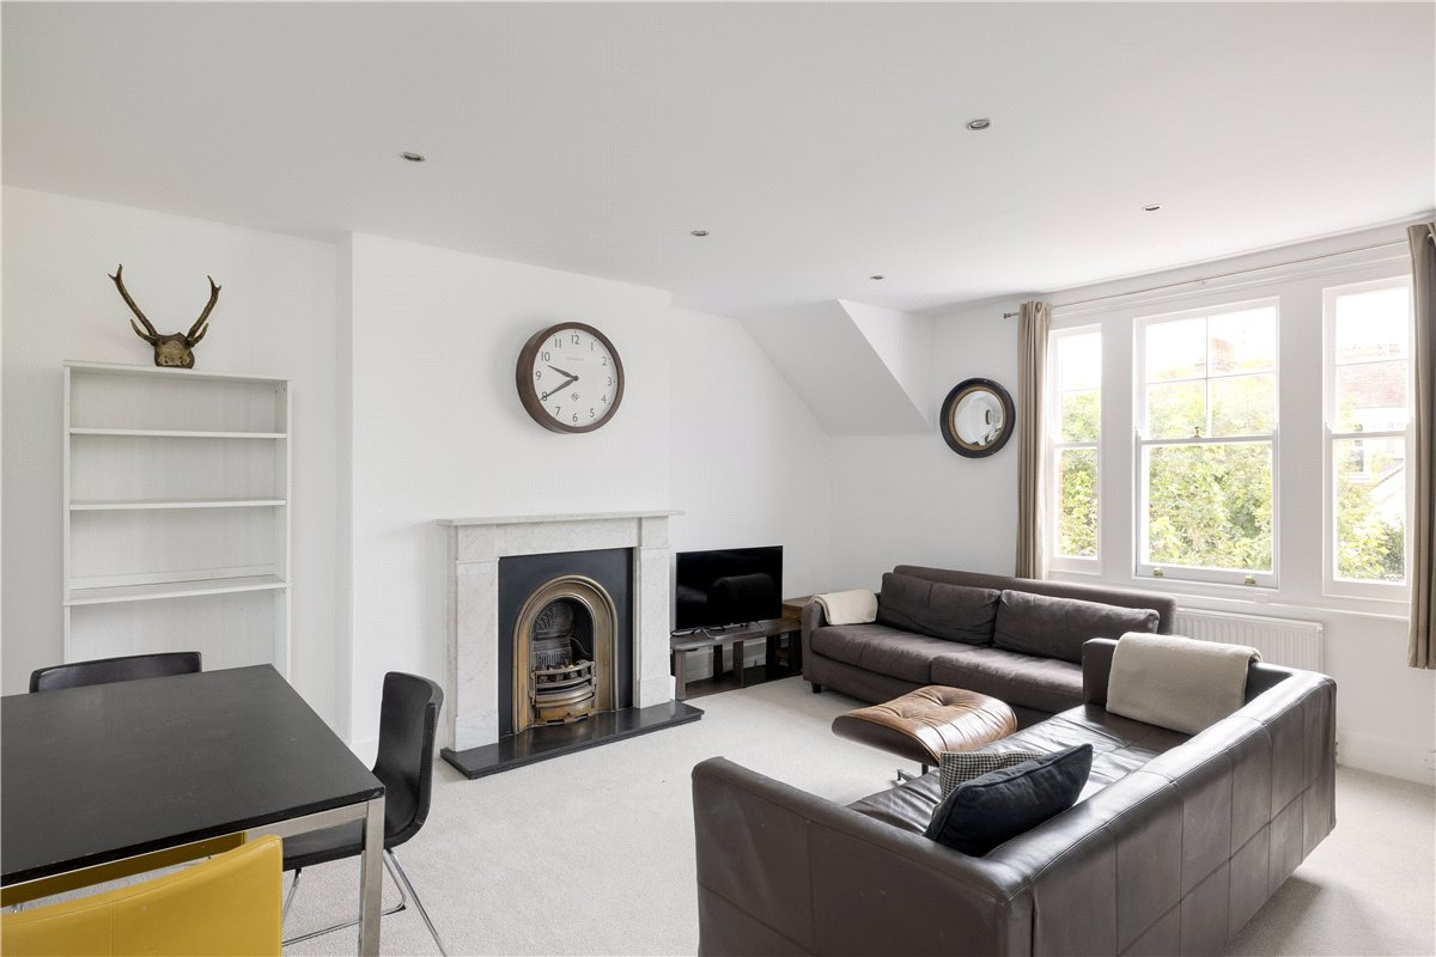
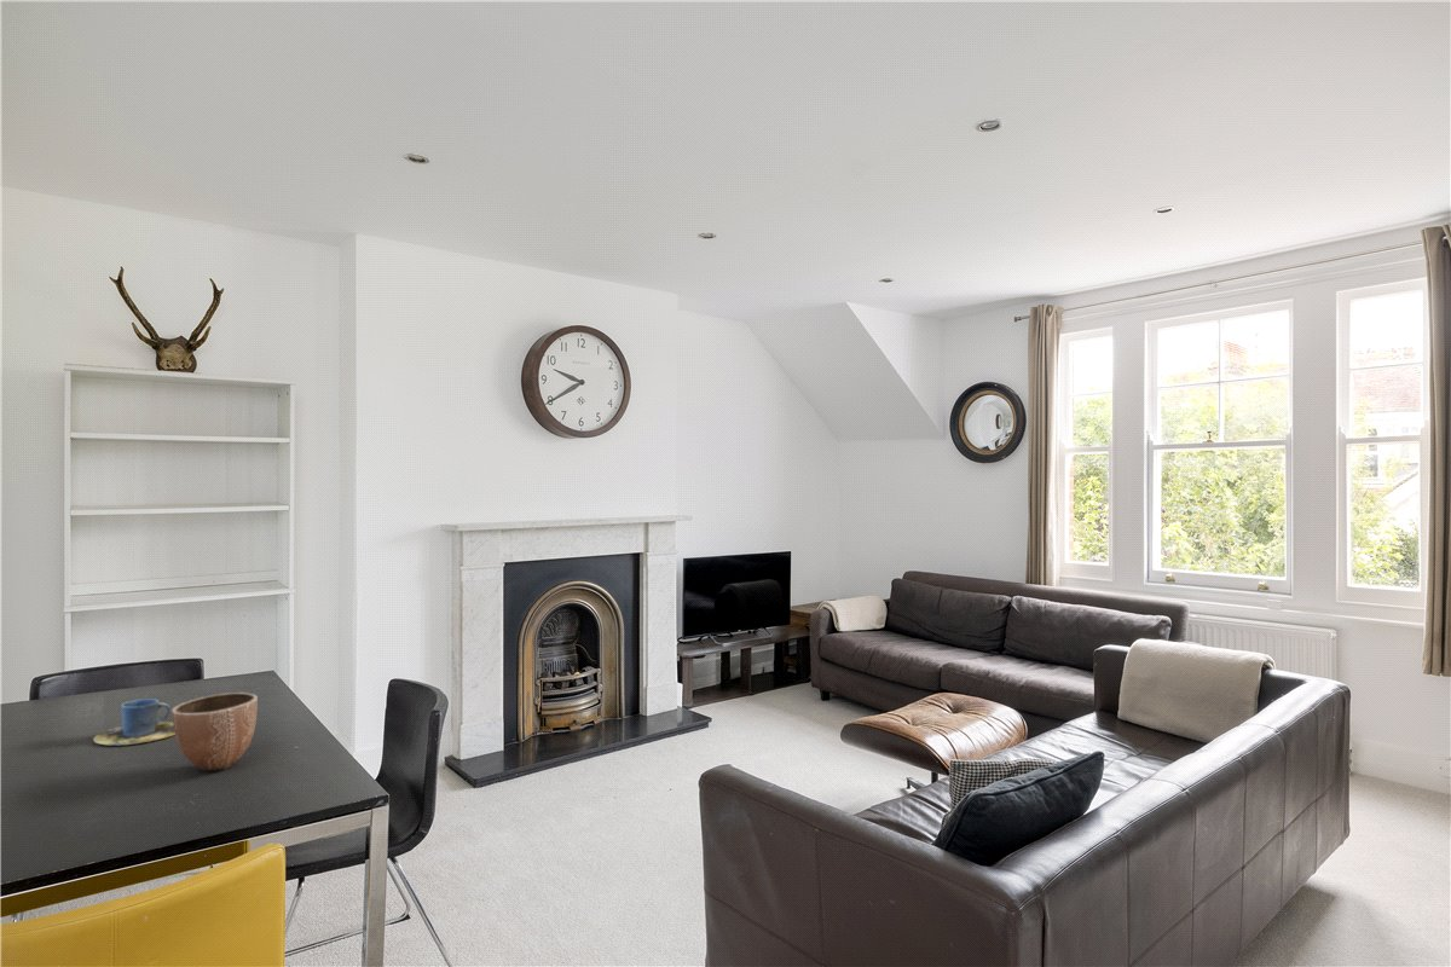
+ cup (139, 718)
+ decorative bowl (215, 734)
